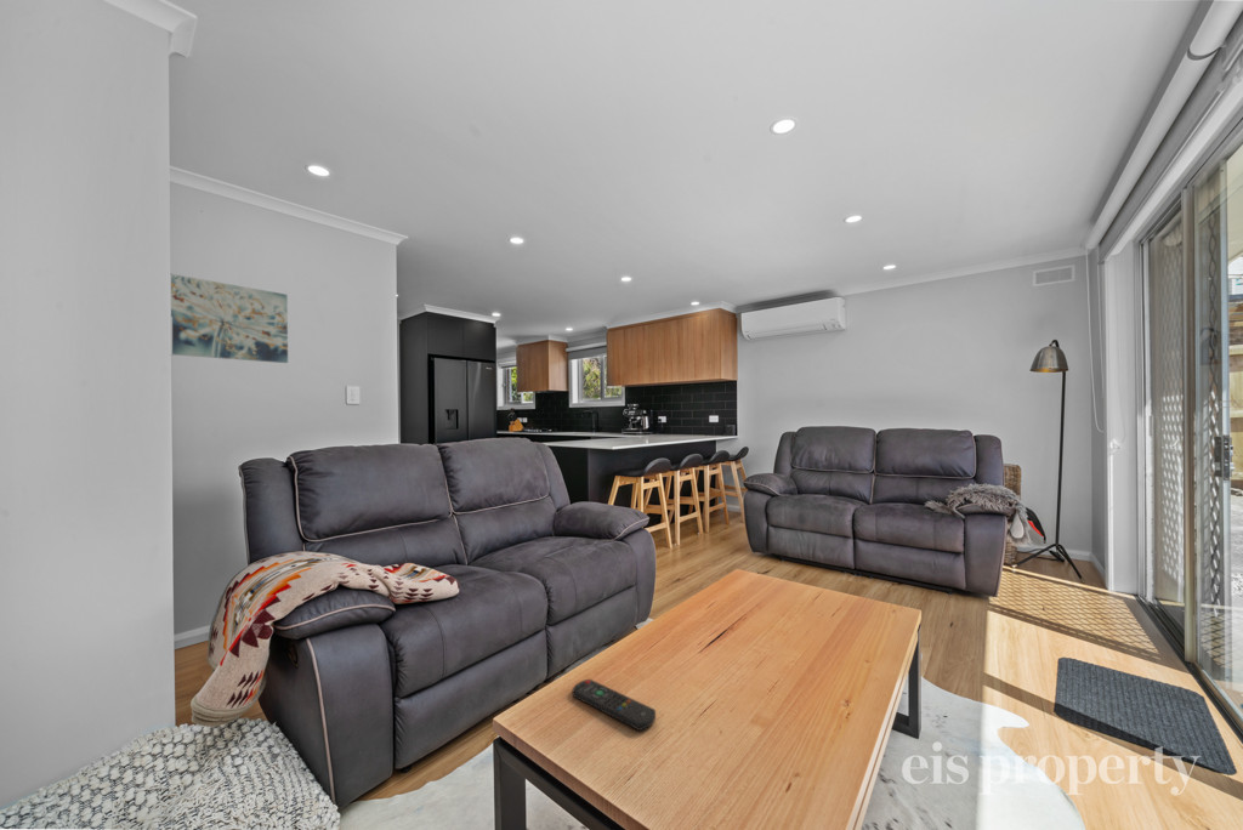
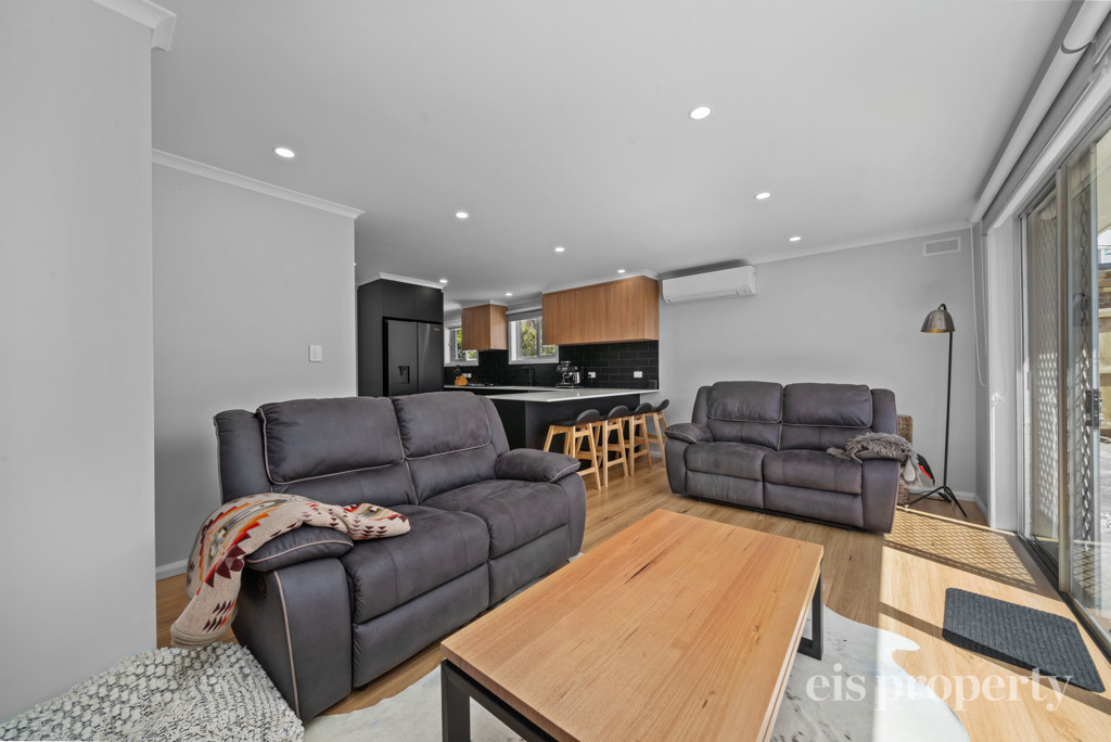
- wall art (221, 320)
- remote control (612, 701)
